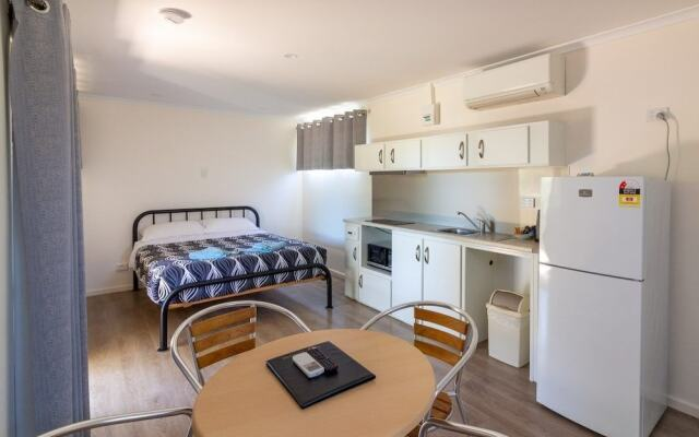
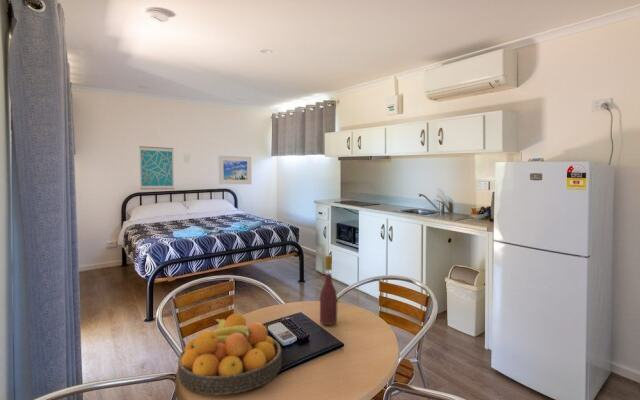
+ fruit bowl (231, 345)
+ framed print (235, 170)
+ wine bottle (328, 290)
+ wall art (157, 168)
